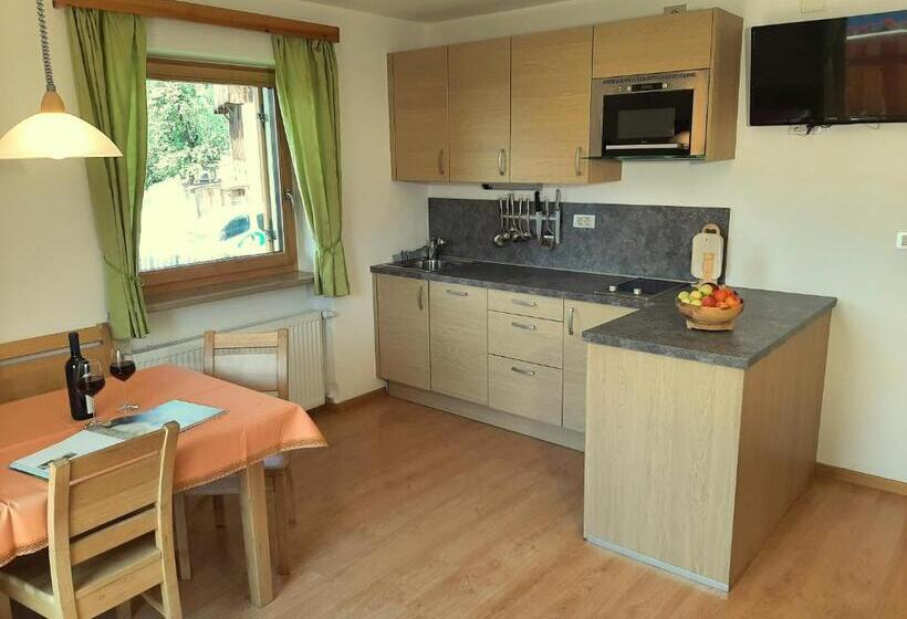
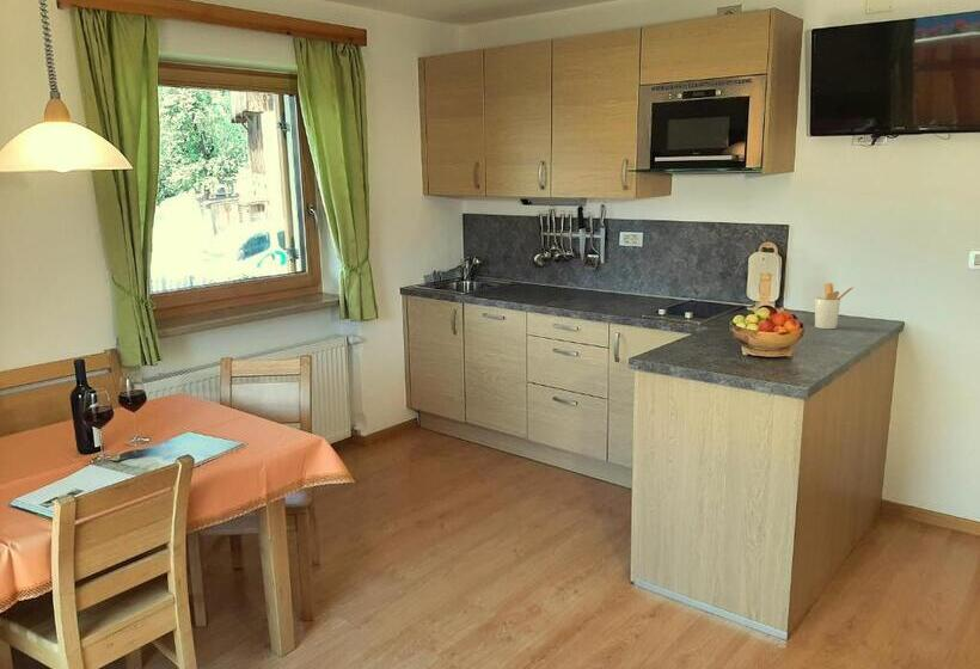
+ utensil holder (833, 306)
